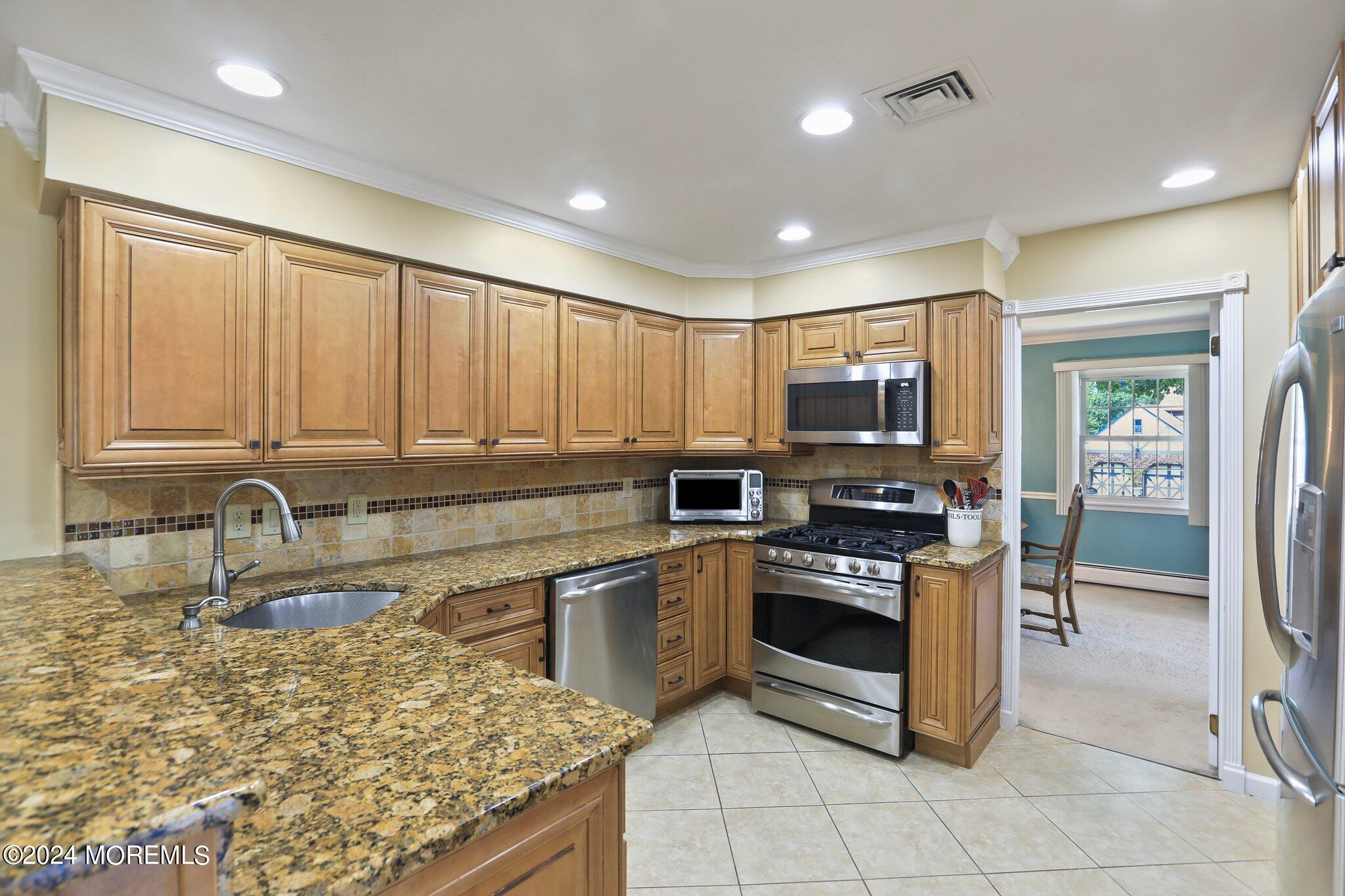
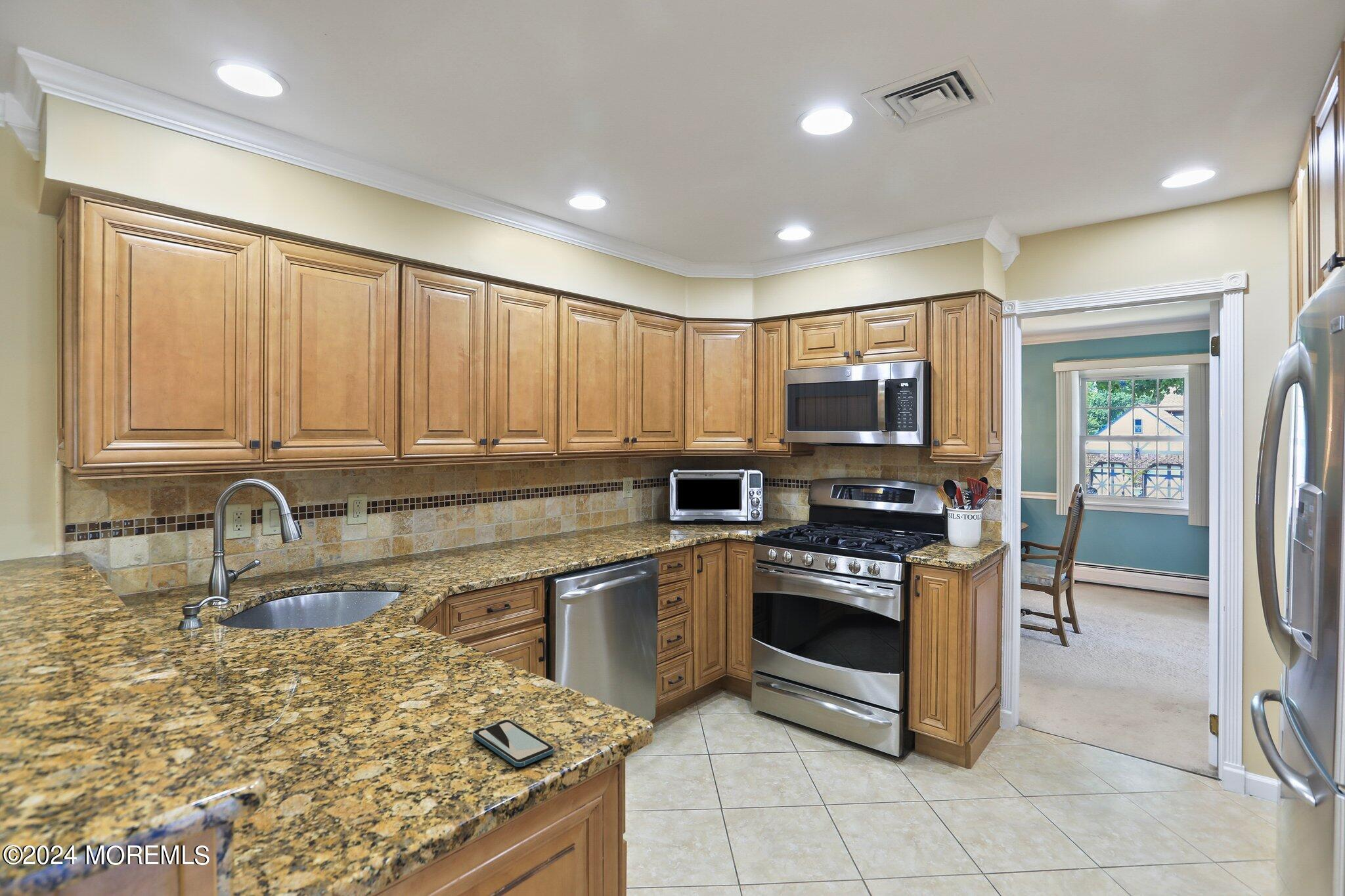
+ smartphone (512, 741)
